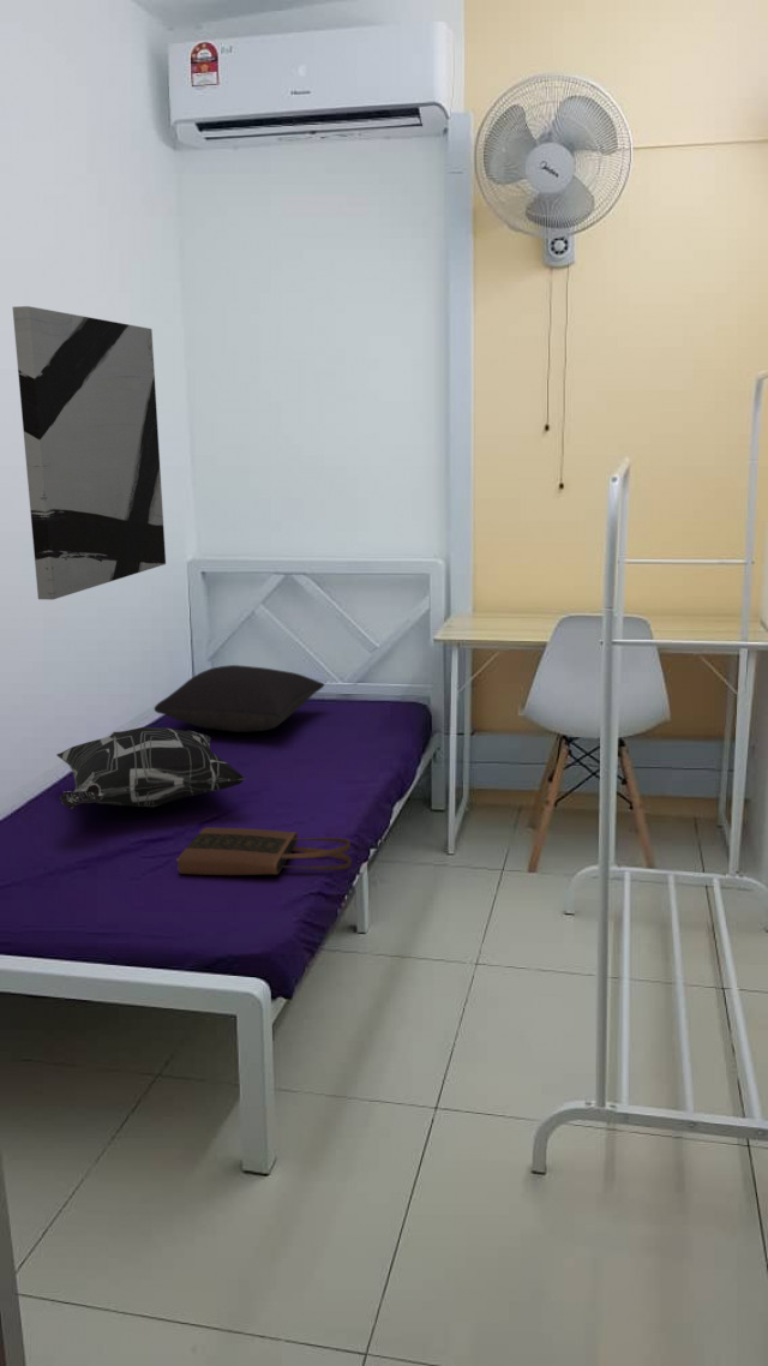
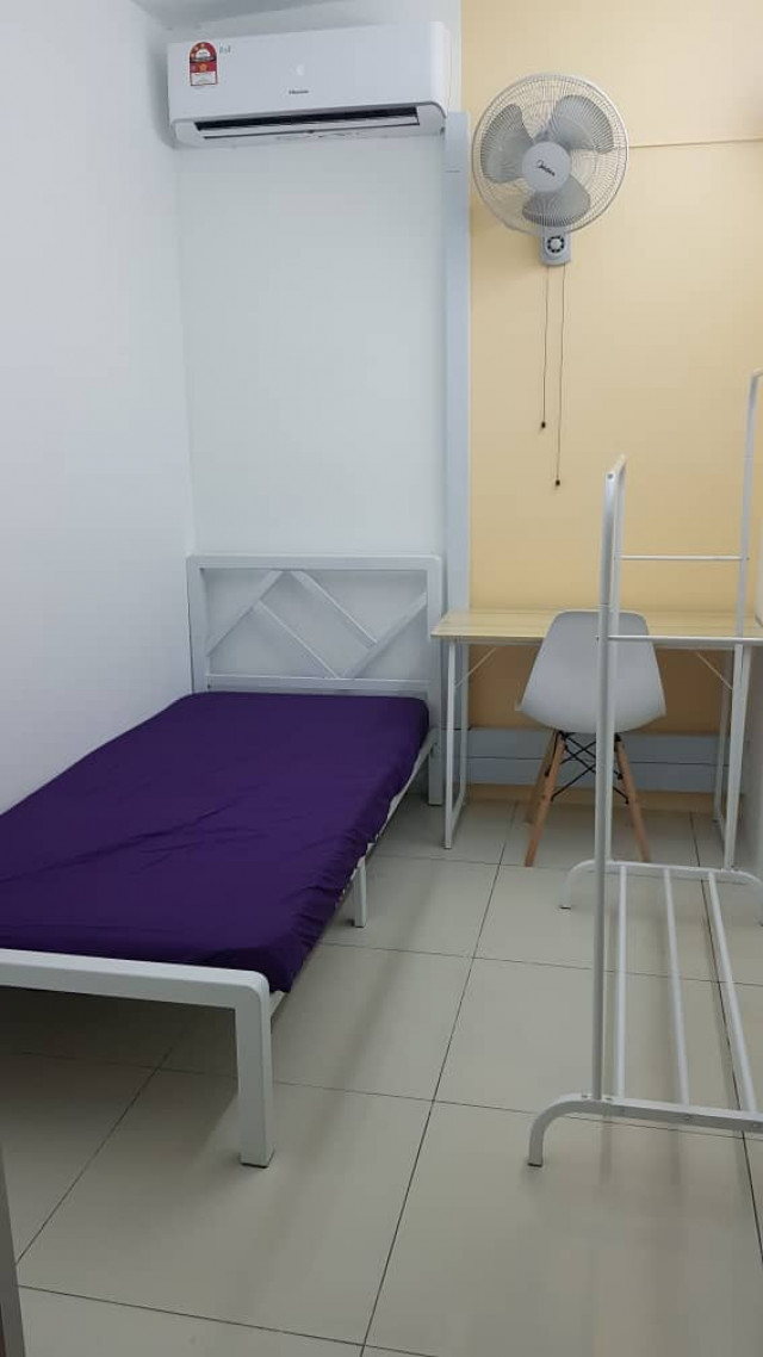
- tote bag (269, 850)
- pillow (242, 697)
- decorative pillow (143, 767)
- wall art (100, 453)
